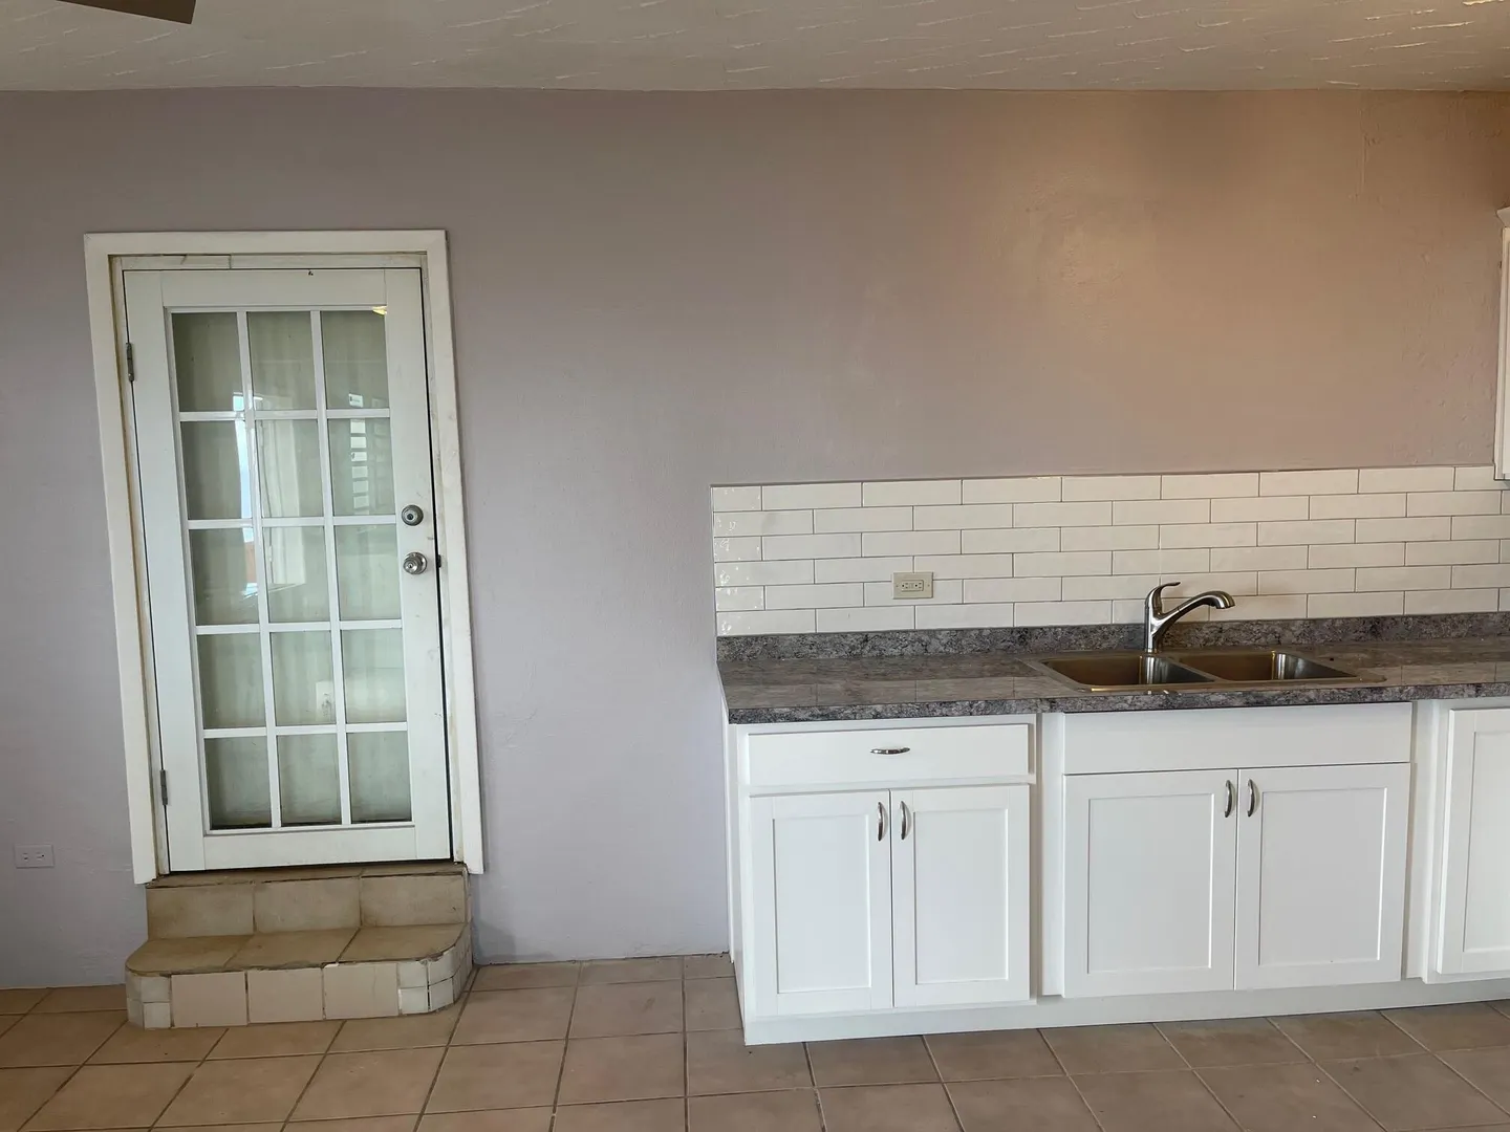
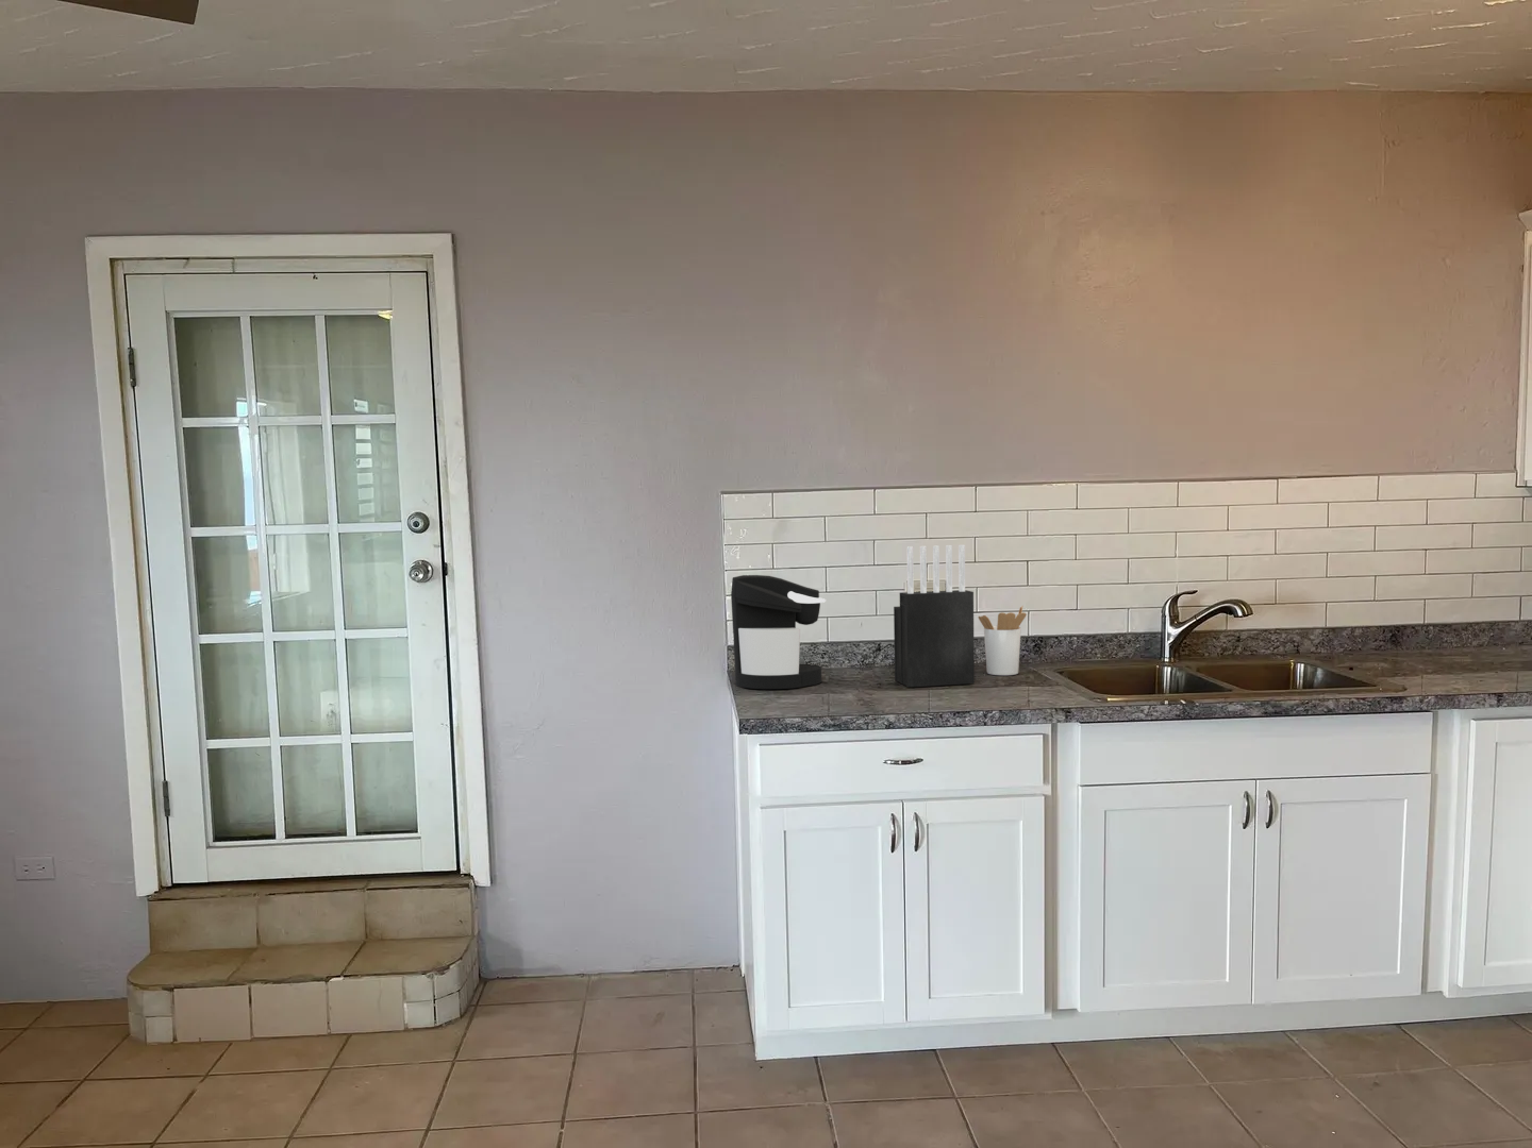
+ utensil holder (1005, 640)
+ coffee maker (779, 628)
+ knife block (931, 614)
